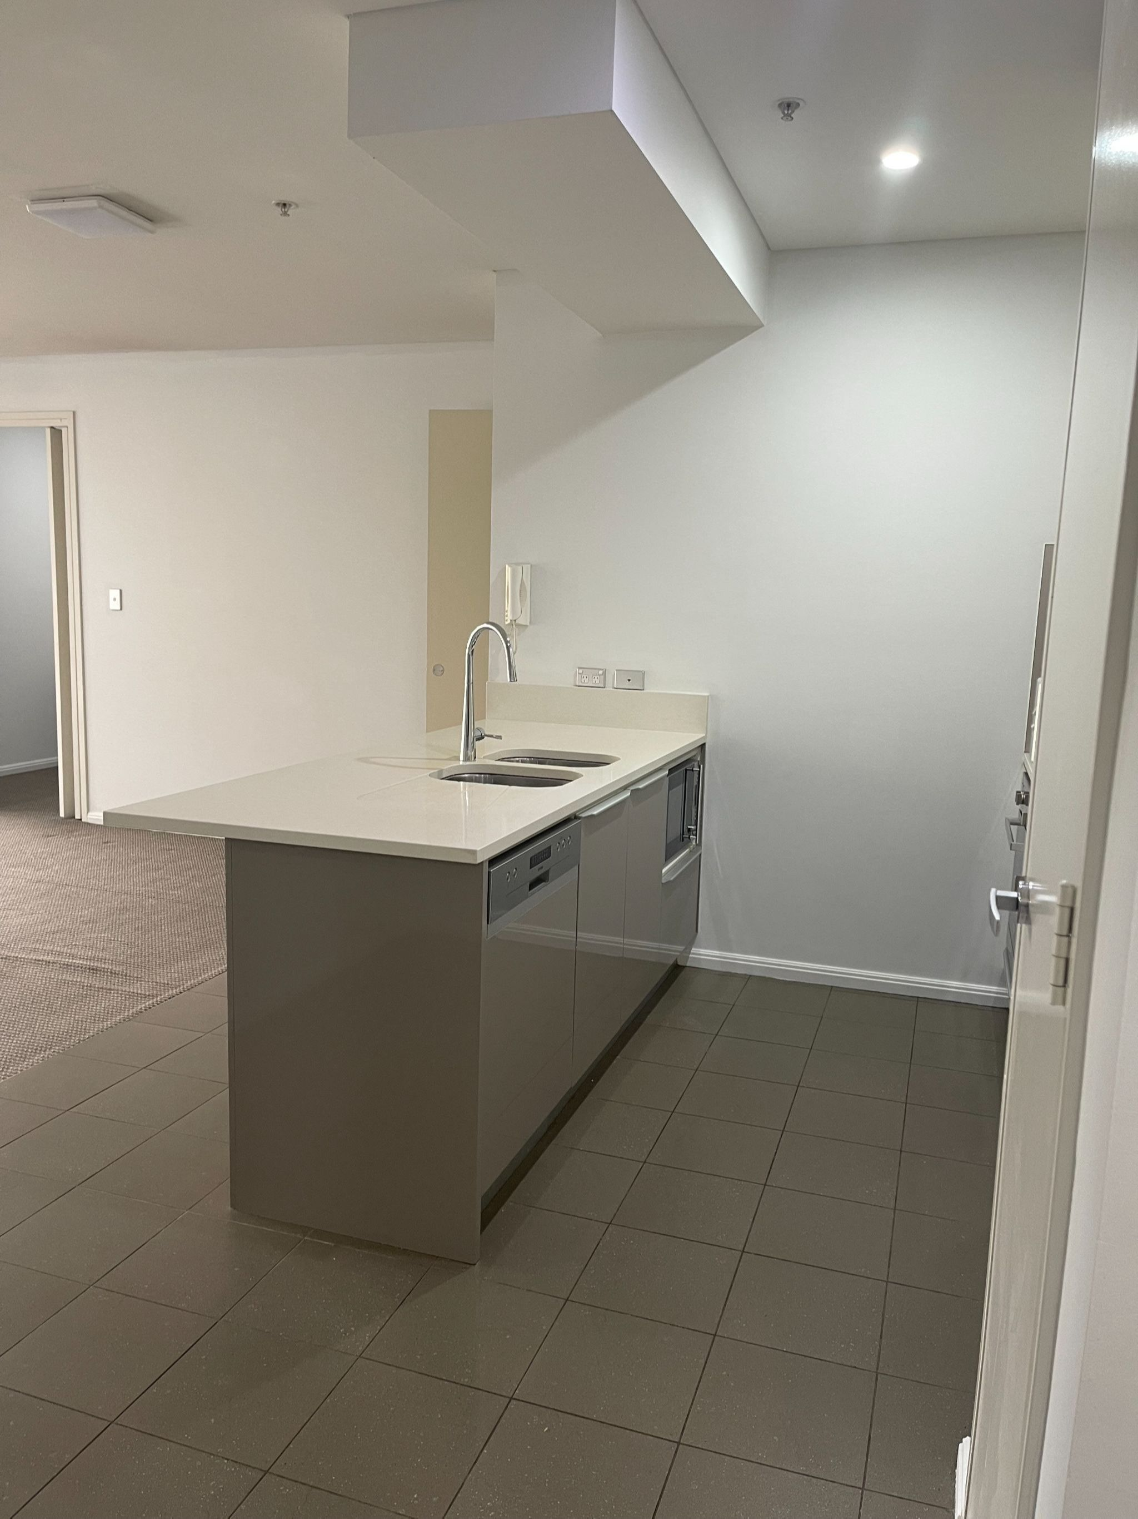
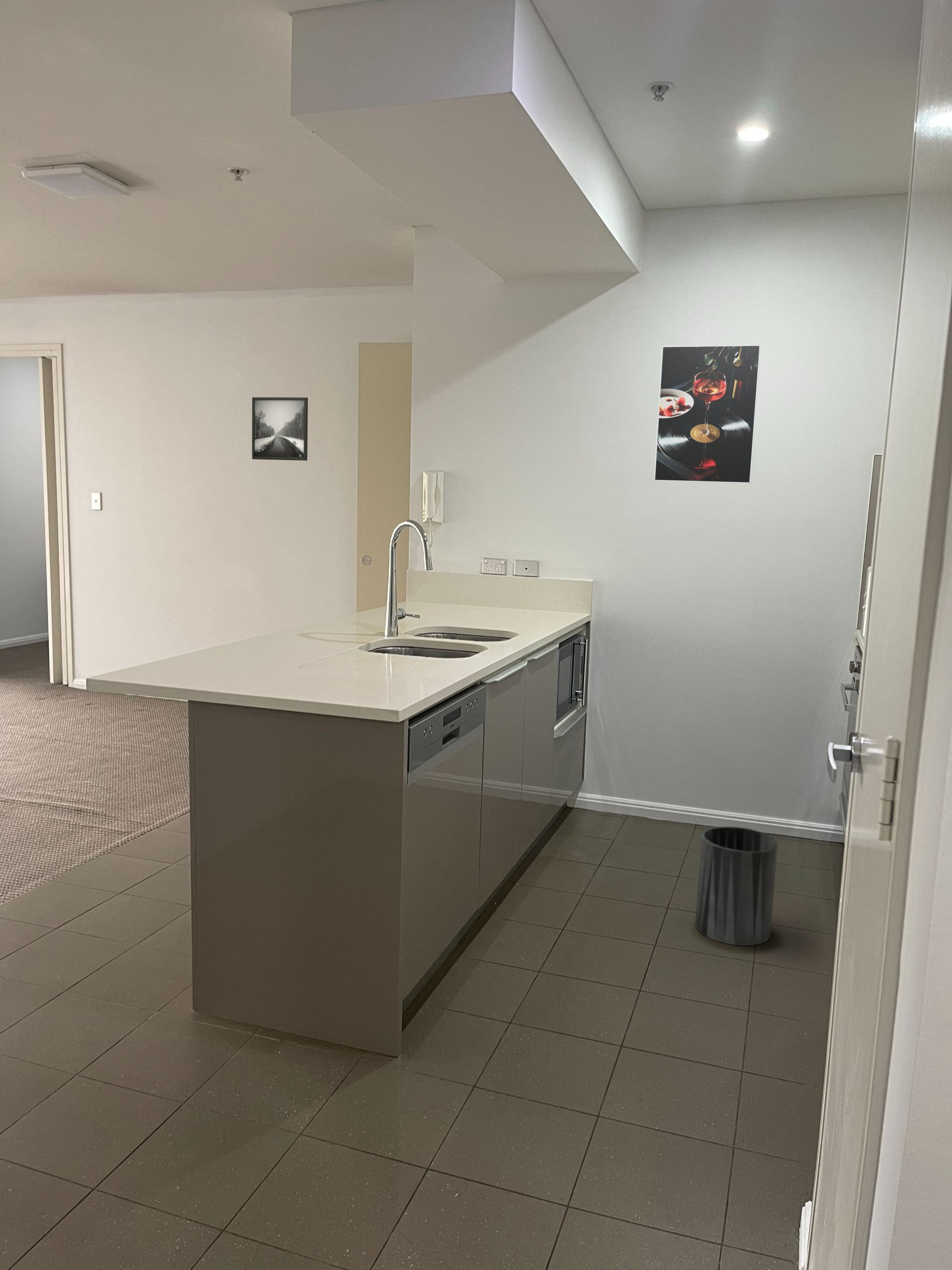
+ trash can (736, 884)
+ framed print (706, 415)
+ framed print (279, 429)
